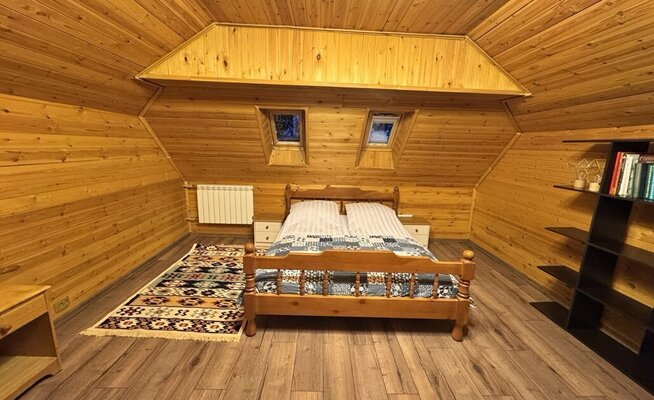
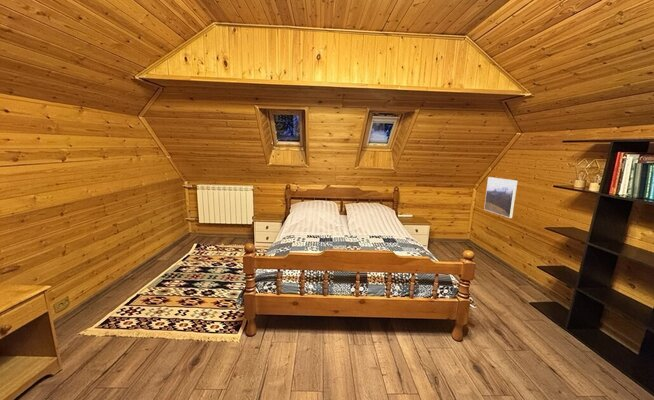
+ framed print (499, 196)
